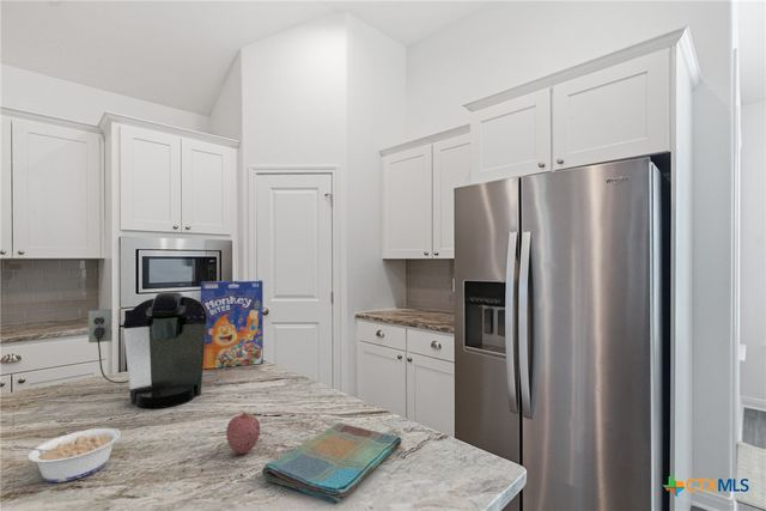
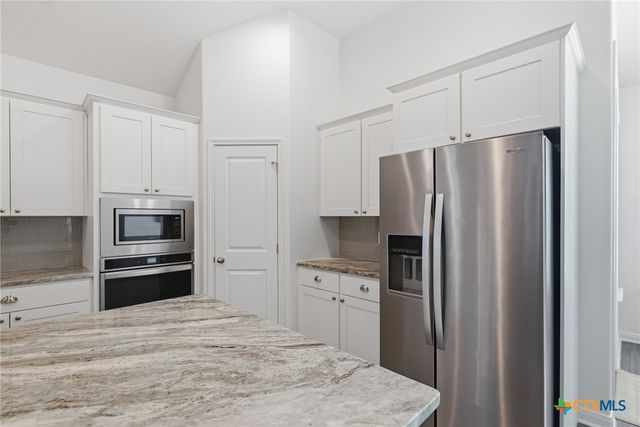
- coffee maker (145, 345)
- cereal box (232, 322)
- fruit (243, 432)
- dish towel (336, 454)
- legume (73, 454)
